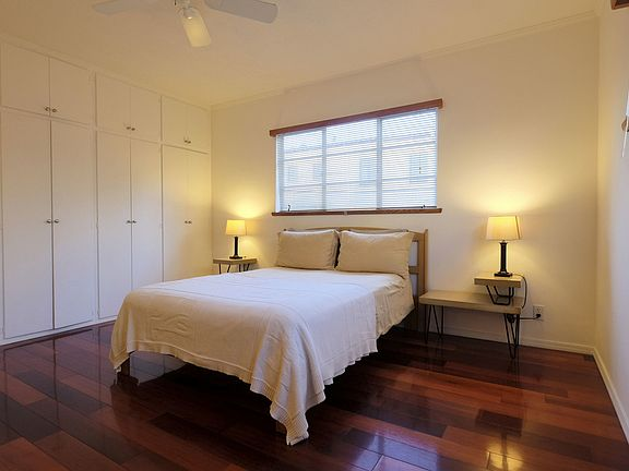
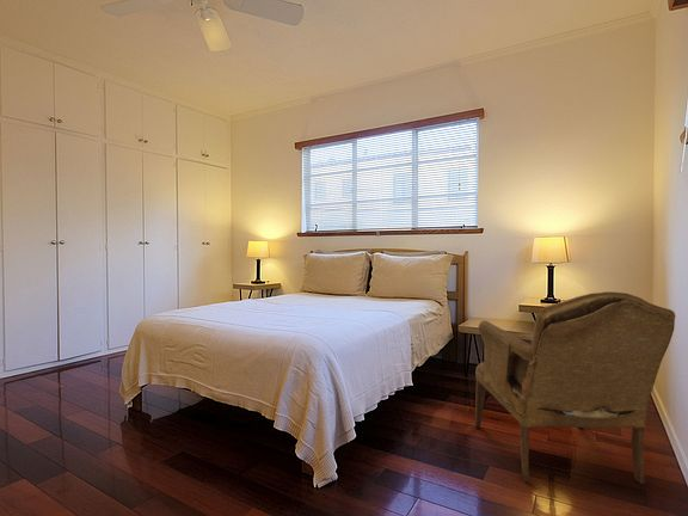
+ armchair (569, 373)
